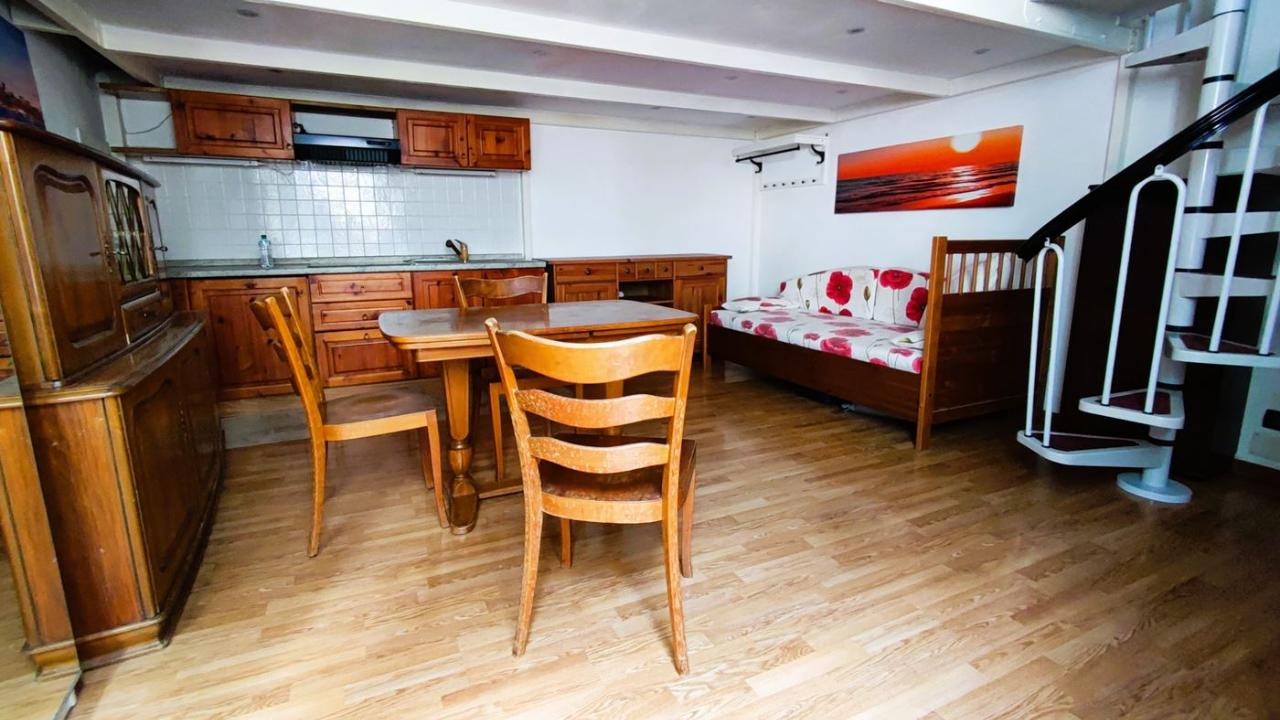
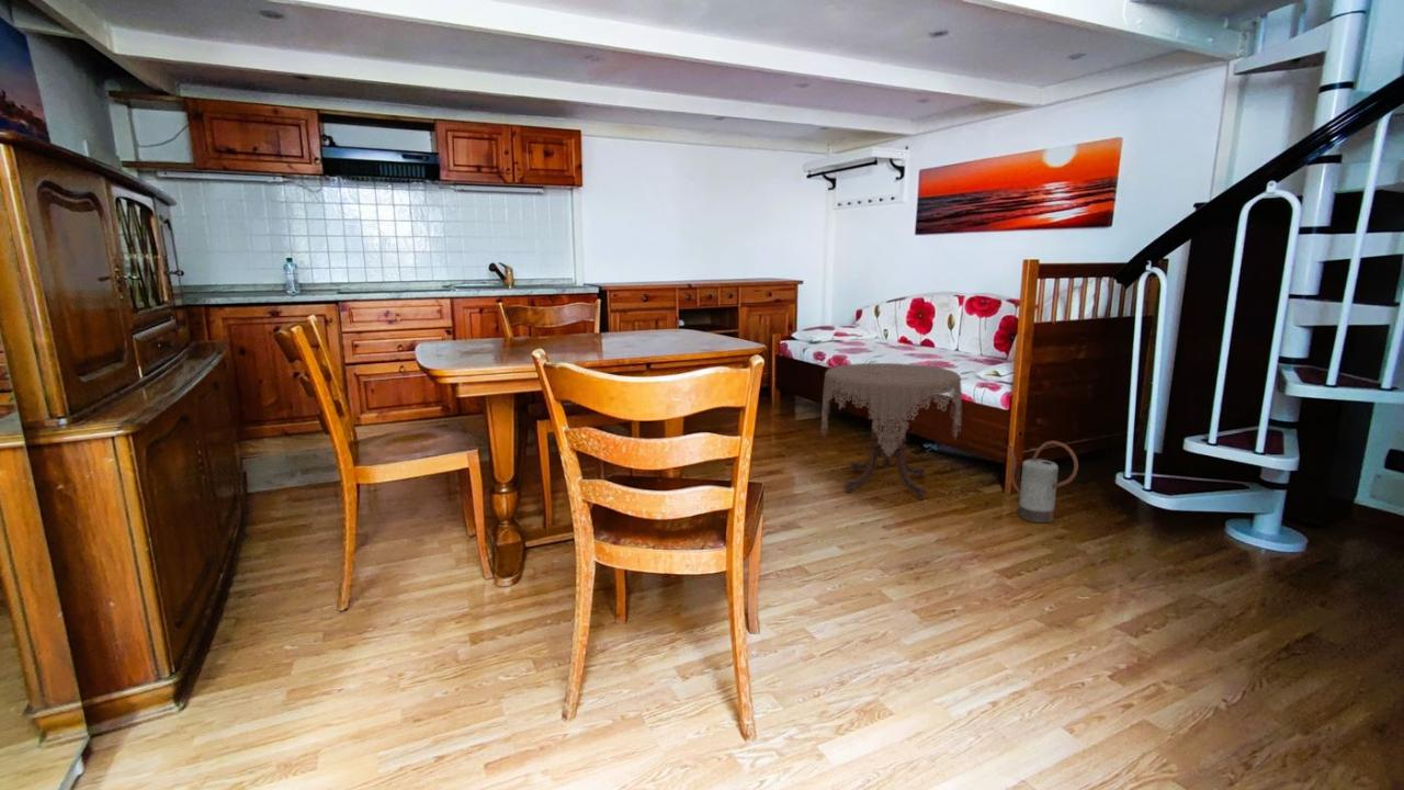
+ watering can (1038, 477)
+ side table (887, 428)
